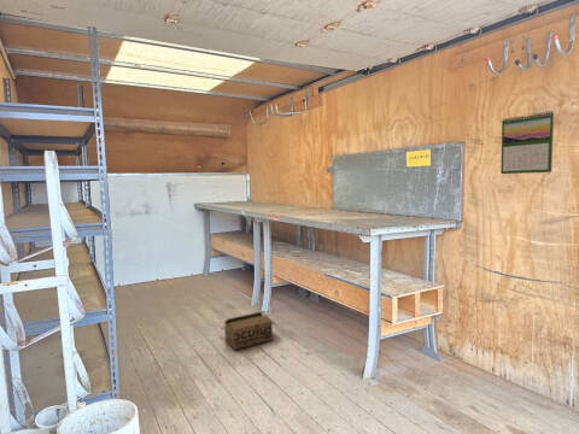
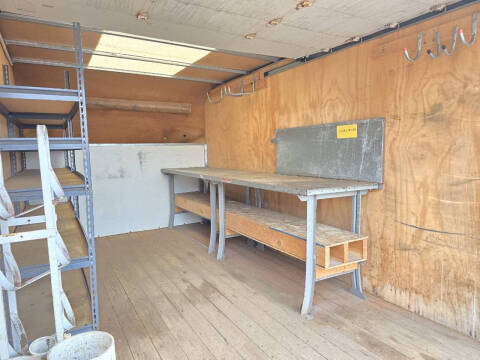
- calendar (525, 143)
- cardboard box (252, 327)
